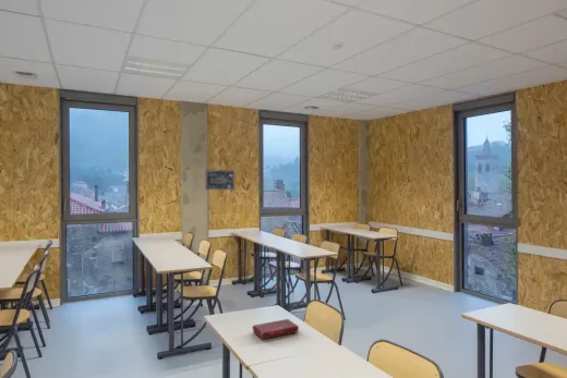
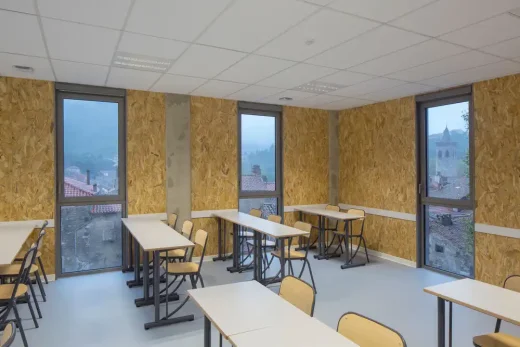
- book (275, 328)
- wall art (219, 180)
